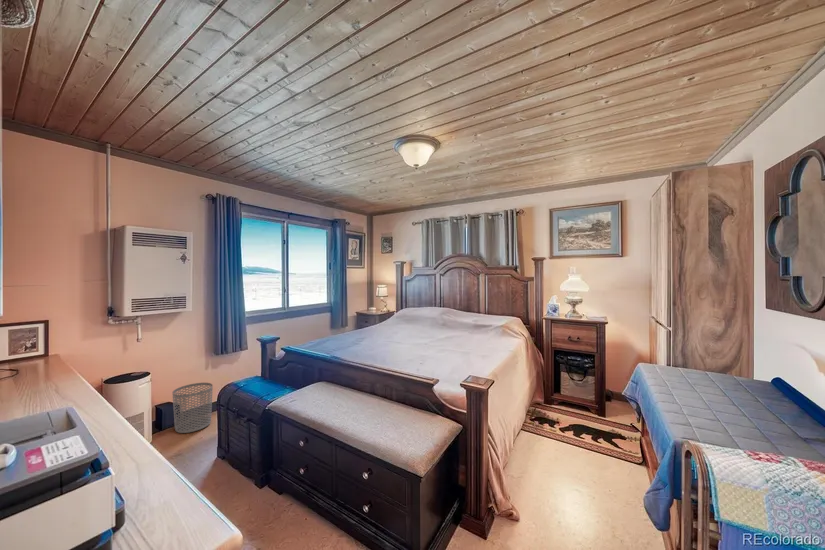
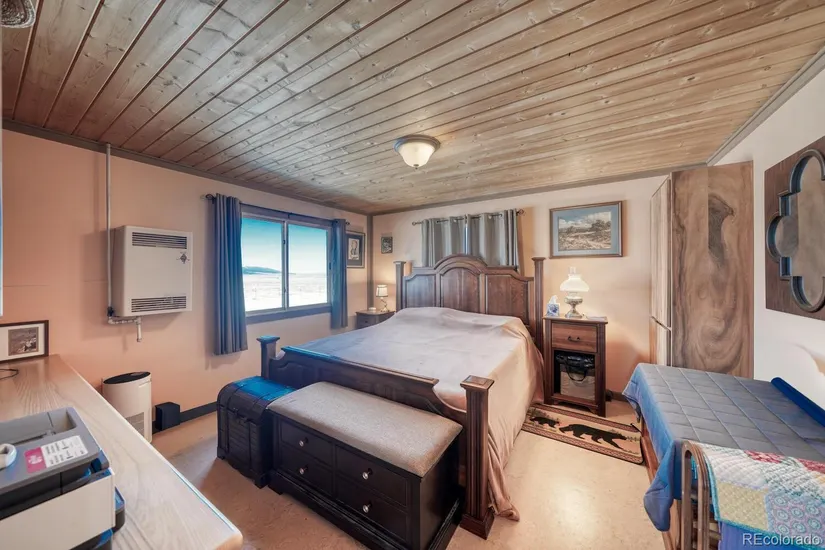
- waste bin (193, 406)
